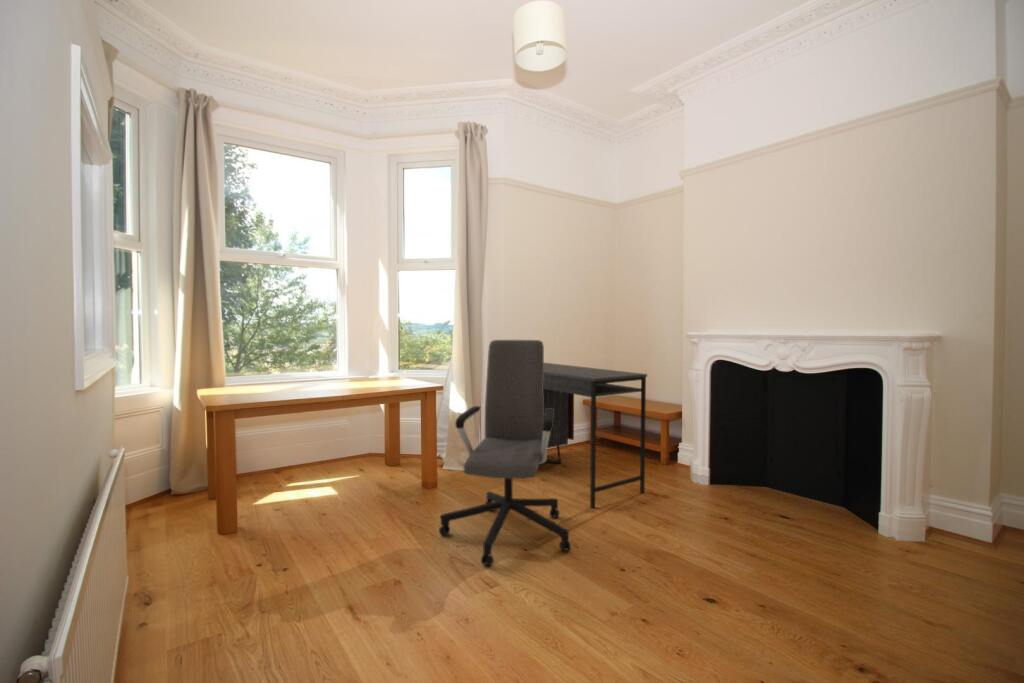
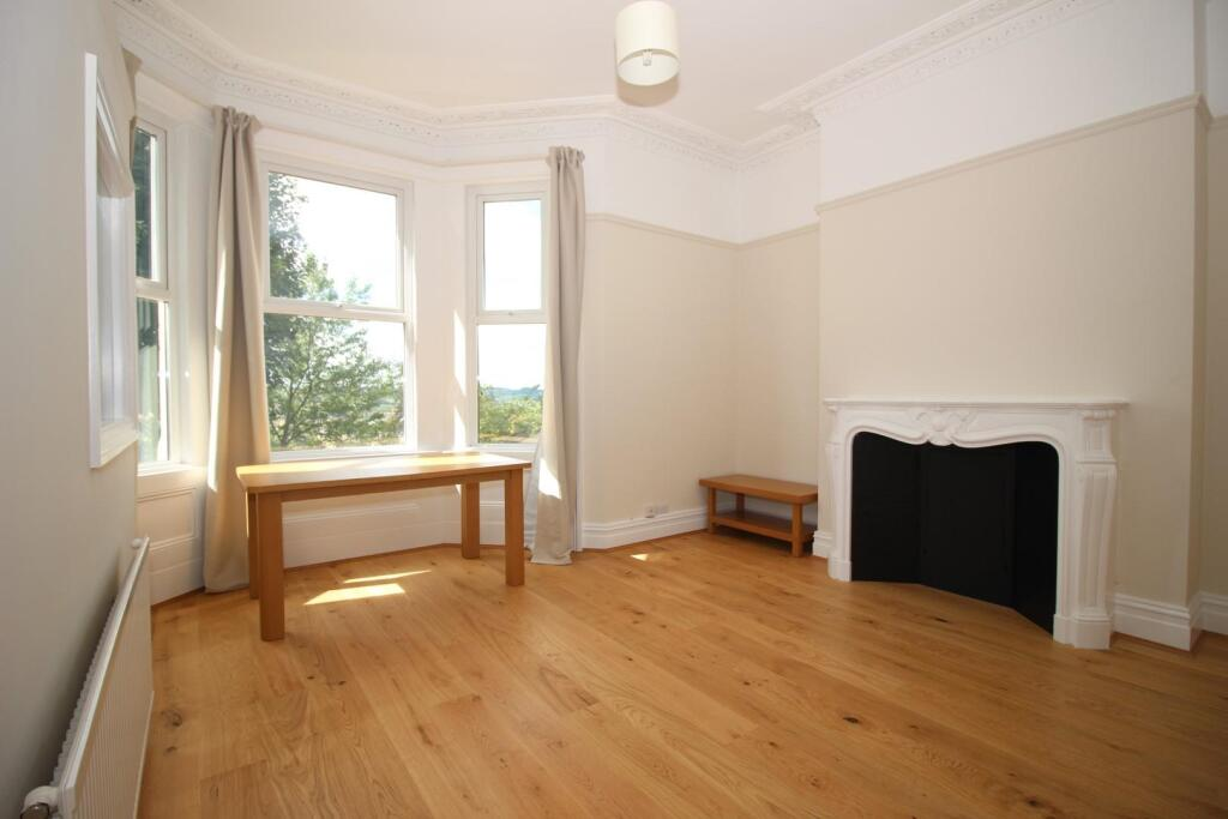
- office chair (505, 438)
- desk (566, 421)
